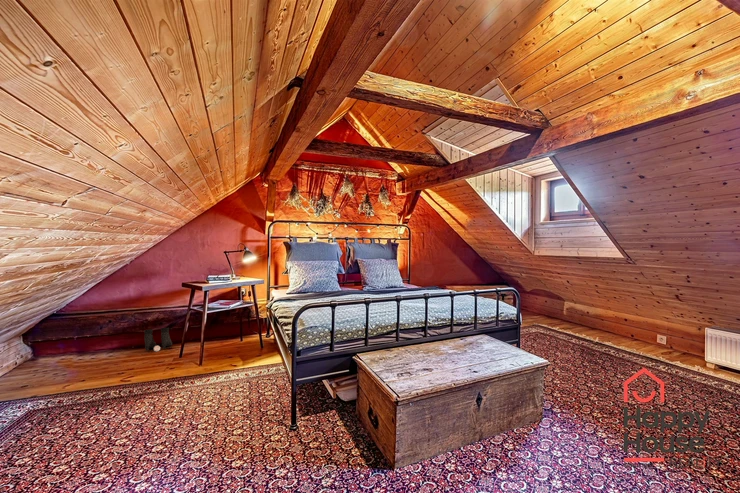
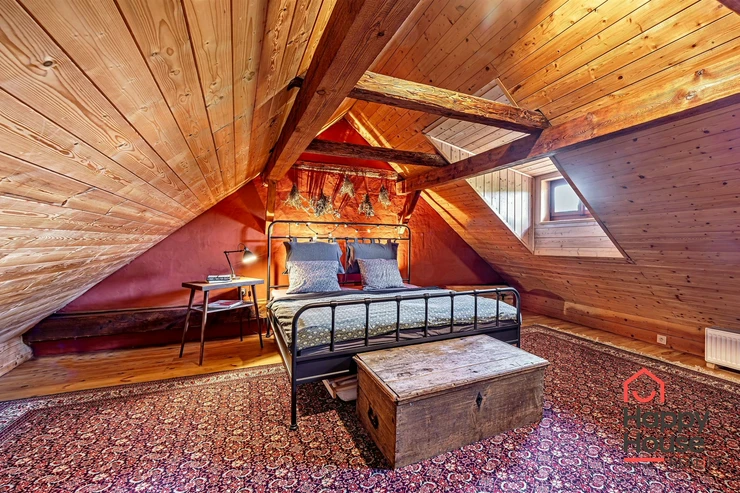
- boots (161, 337)
